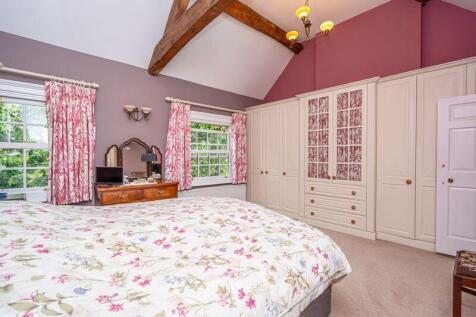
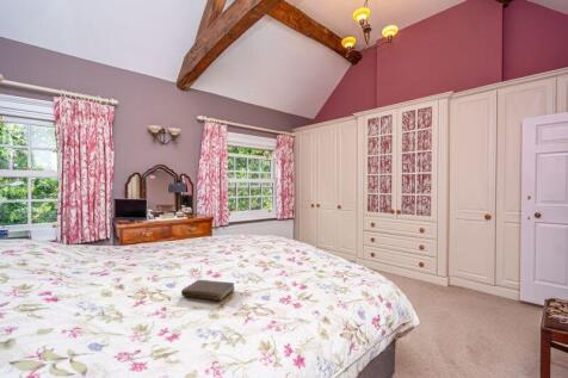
+ book (206, 291)
